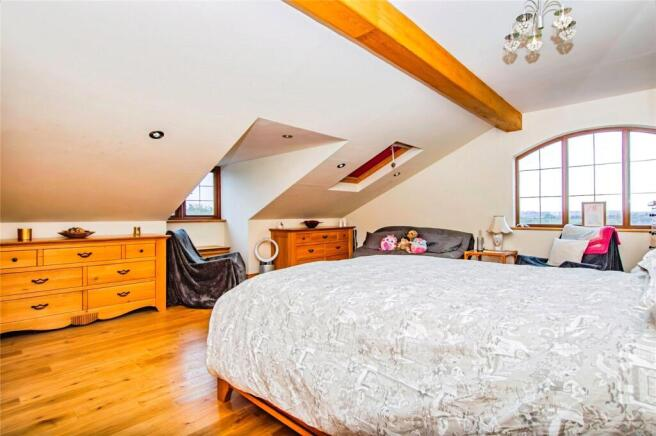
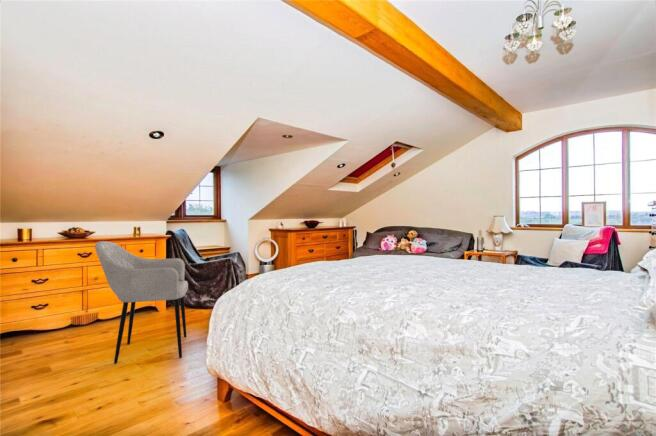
+ armchair (144, 295)
